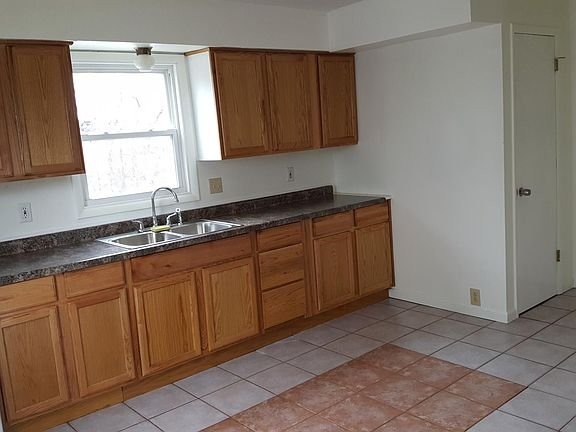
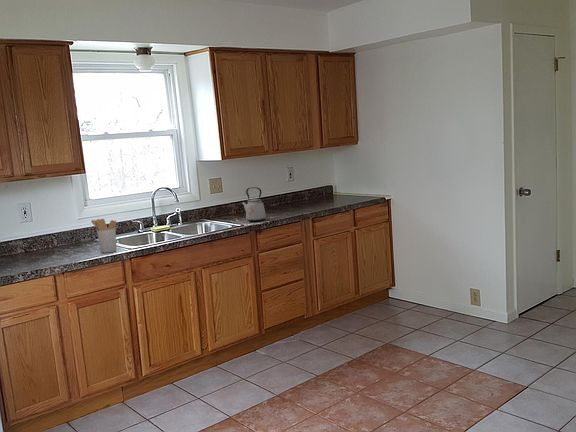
+ kettle (252, 204)
+ utensil holder (104, 234)
